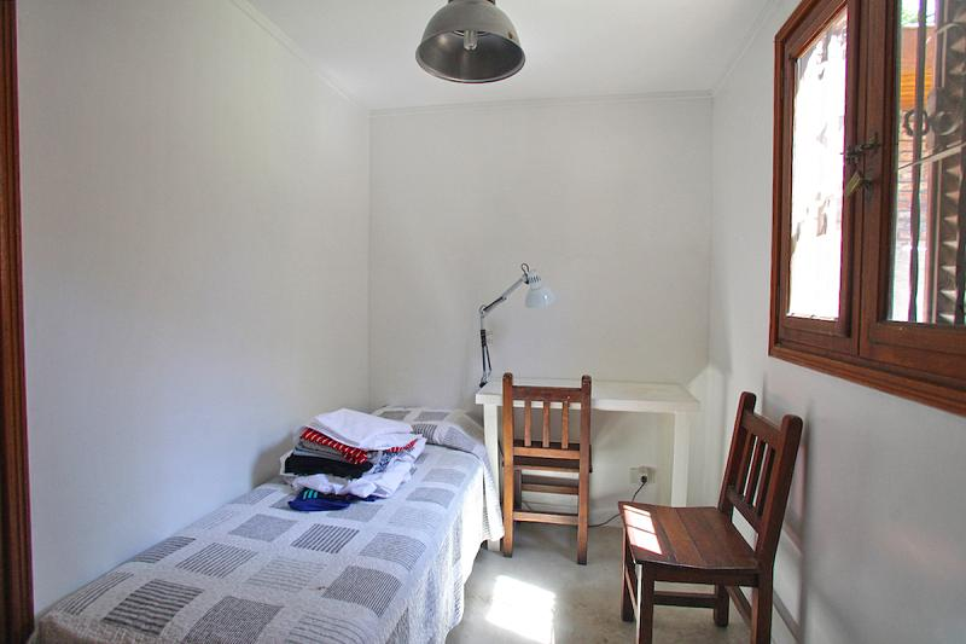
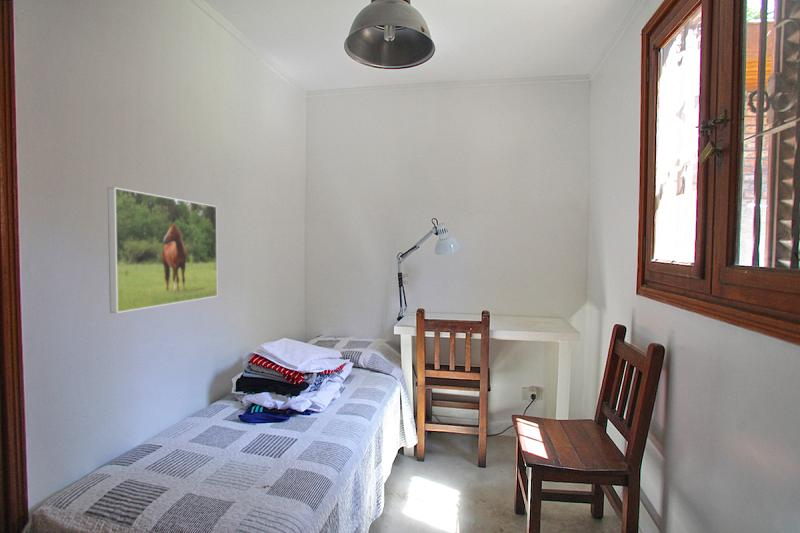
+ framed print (171, 251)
